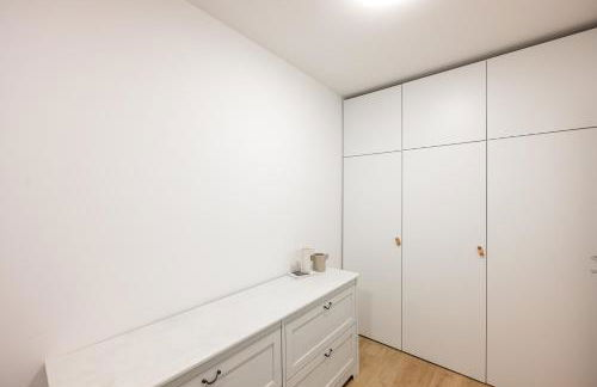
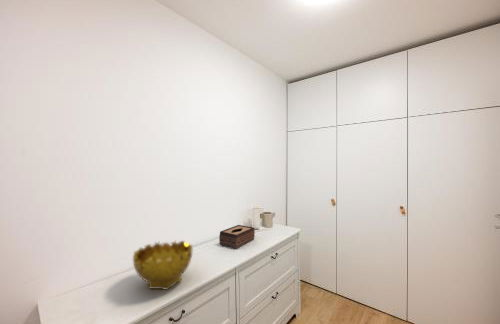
+ tissue box (237, 235)
+ decorative bowl (163, 264)
